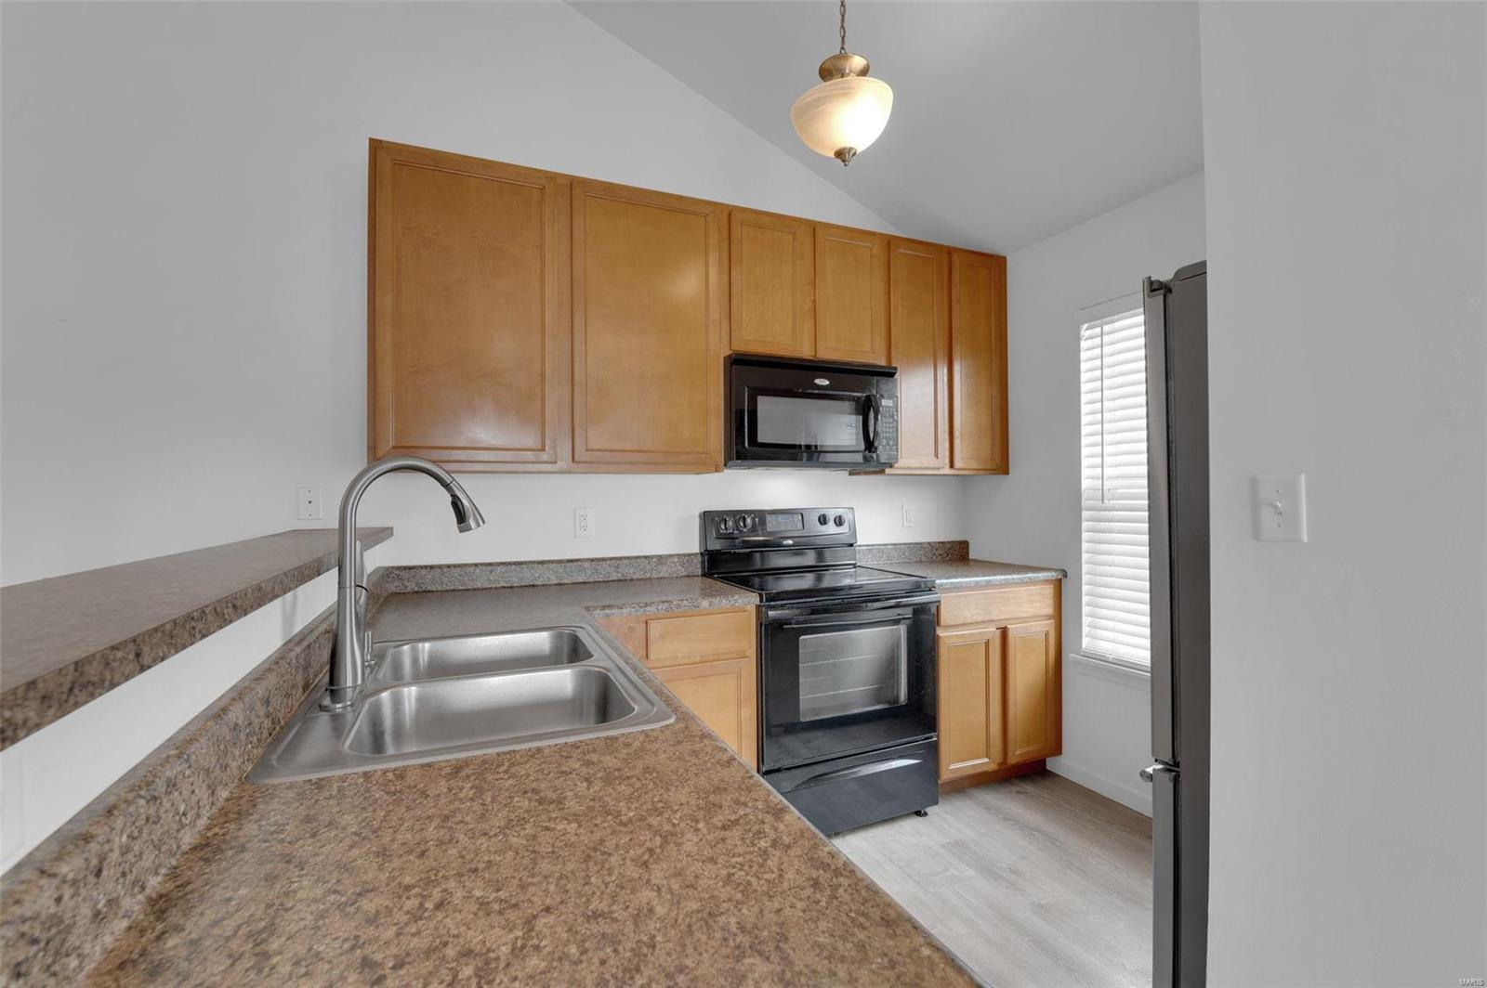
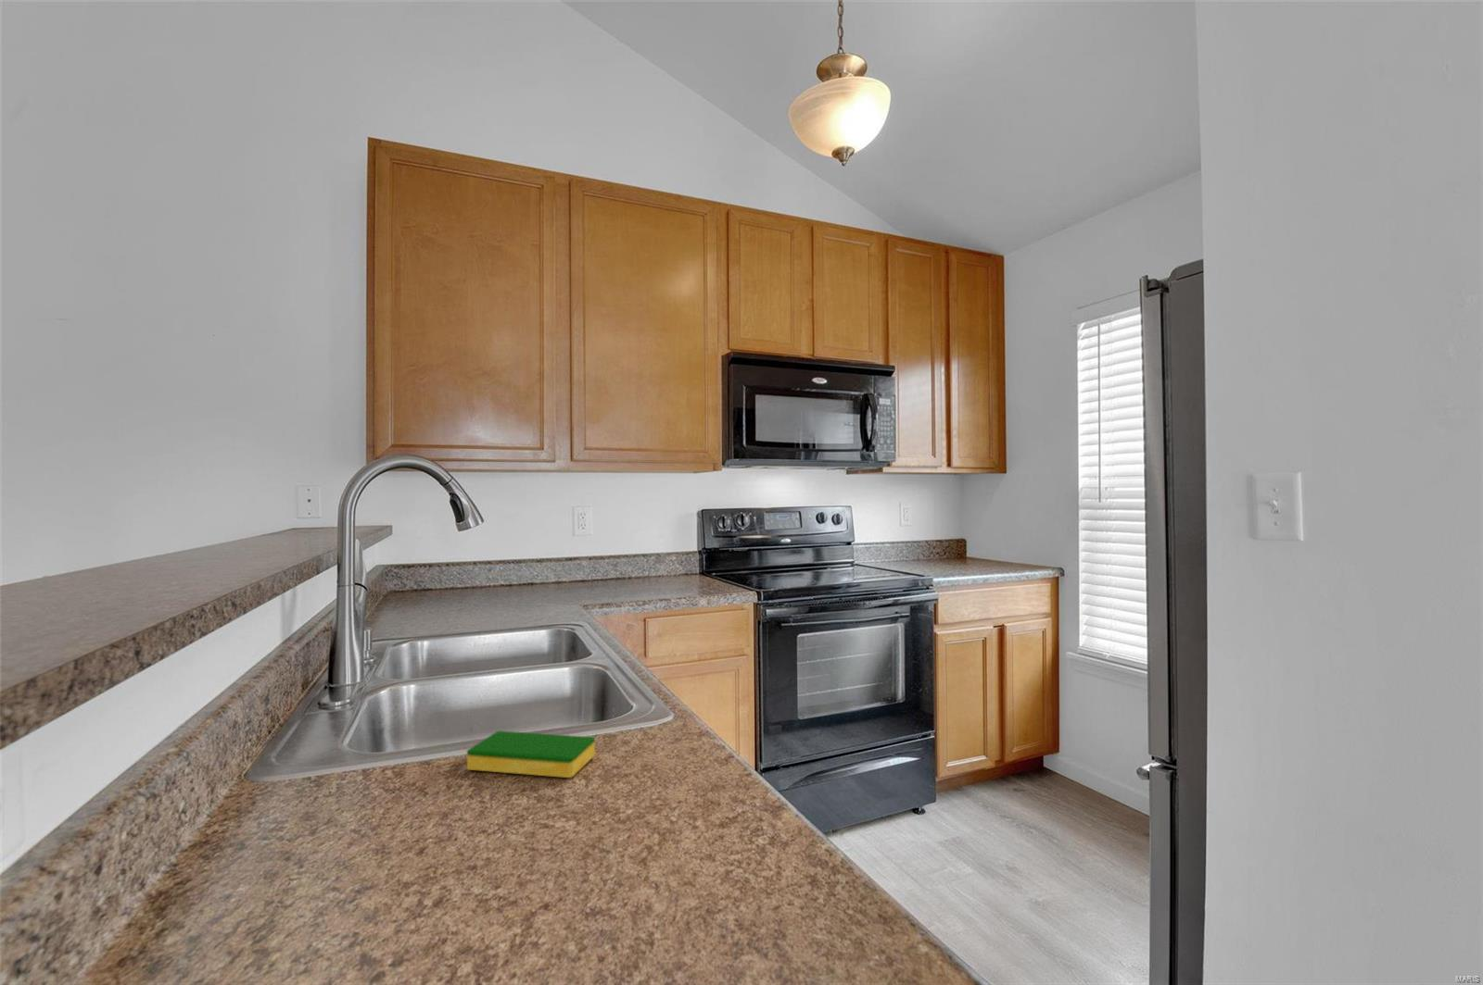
+ dish sponge (532, 753)
